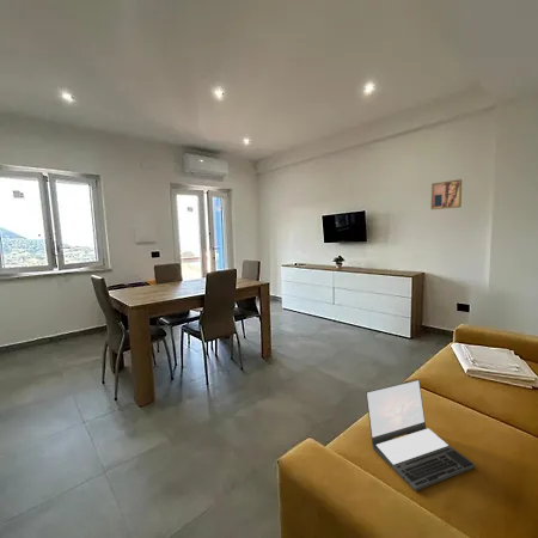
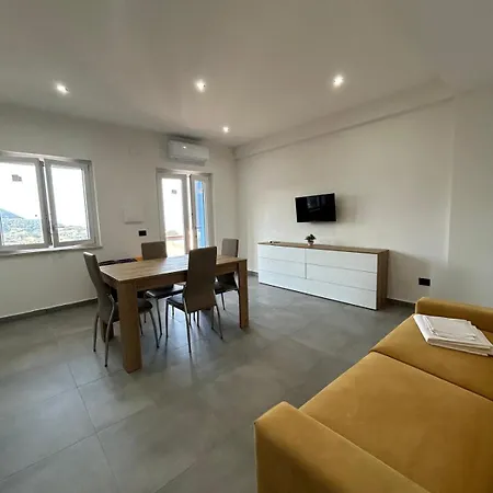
- laptop (417, 427)
- wall art (446, 195)
